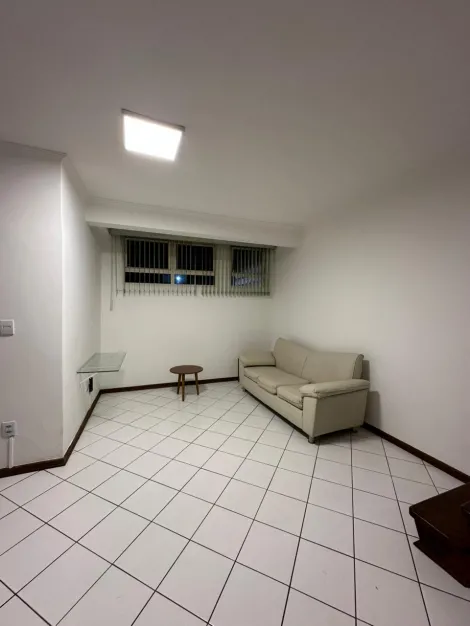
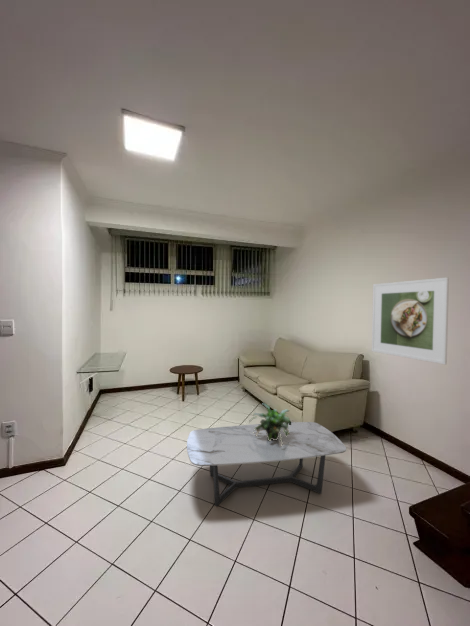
+ potted plant (272, 421)
+ coffee table (263, 461)
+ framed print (405, 319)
